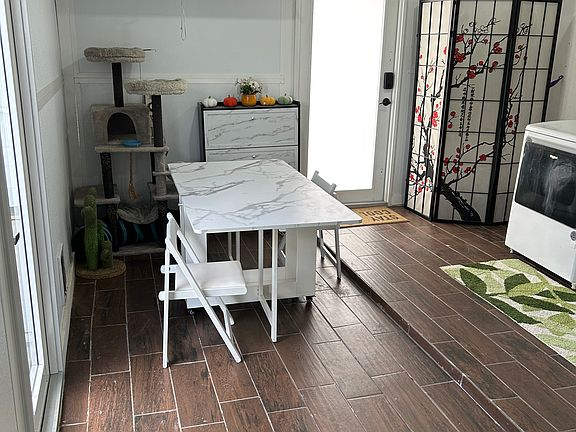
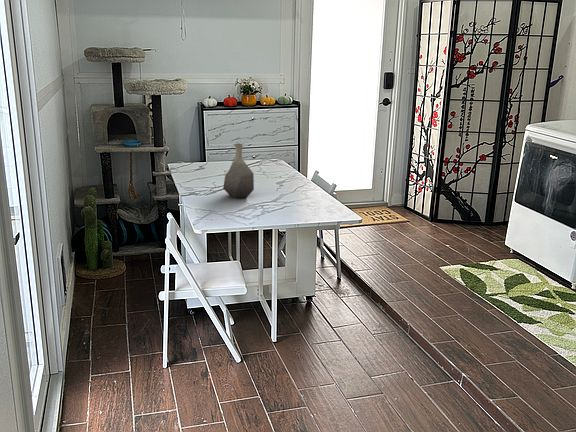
+ vase (238, 170)
